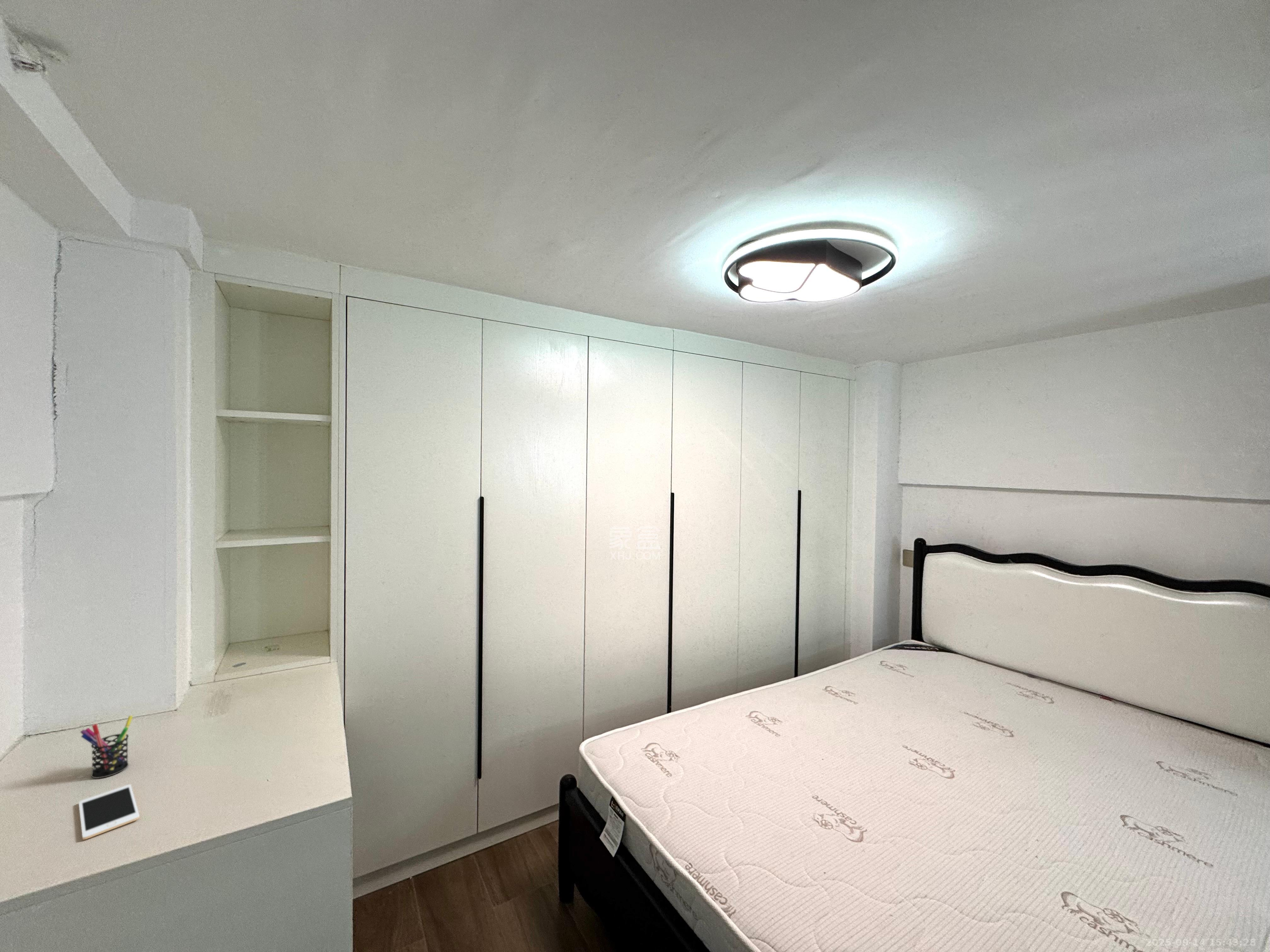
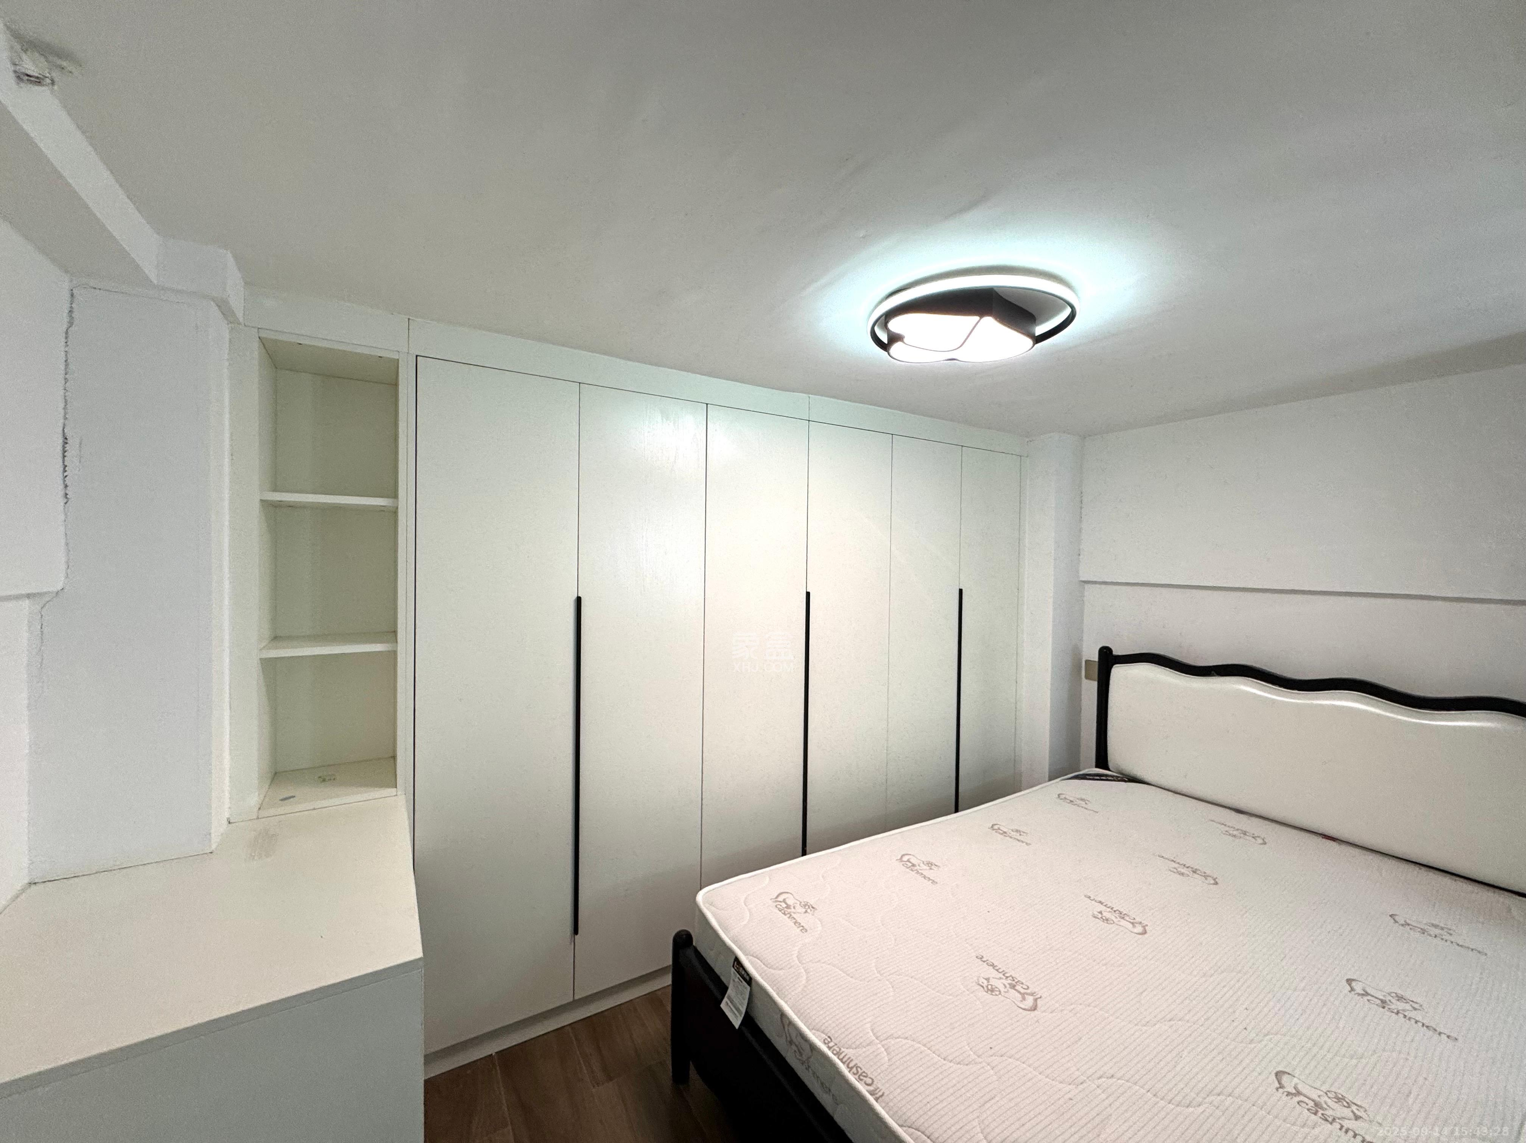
- cell phone (108, 810)
- pen holder (111, 745)
